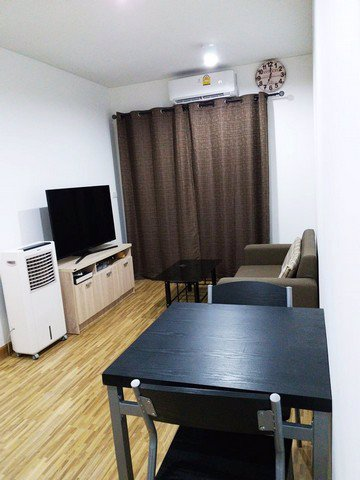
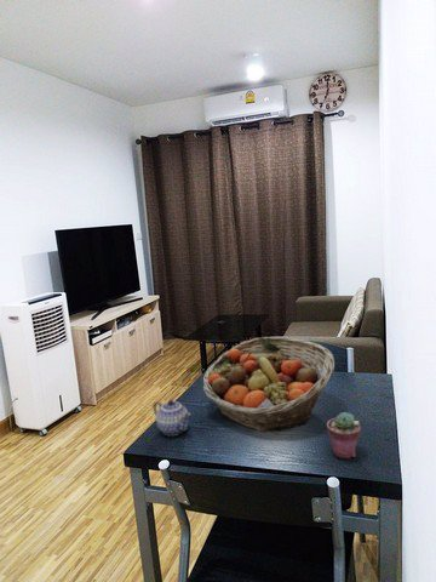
+ fruit basket (265, 380)
+ potted succulent (343, 433)
+ teapot (172, 415)
